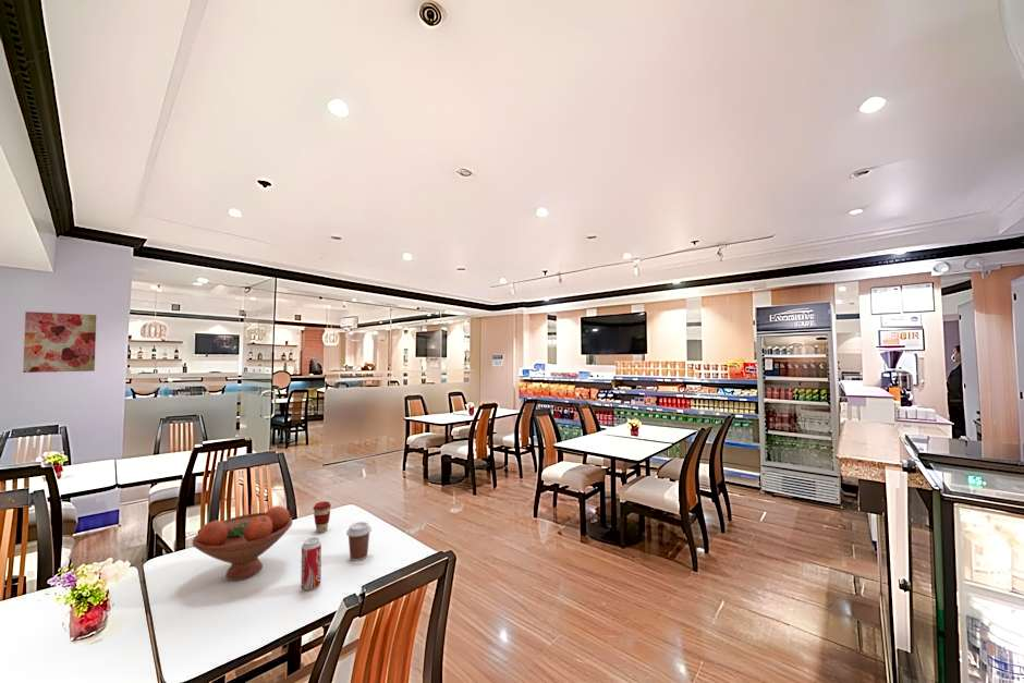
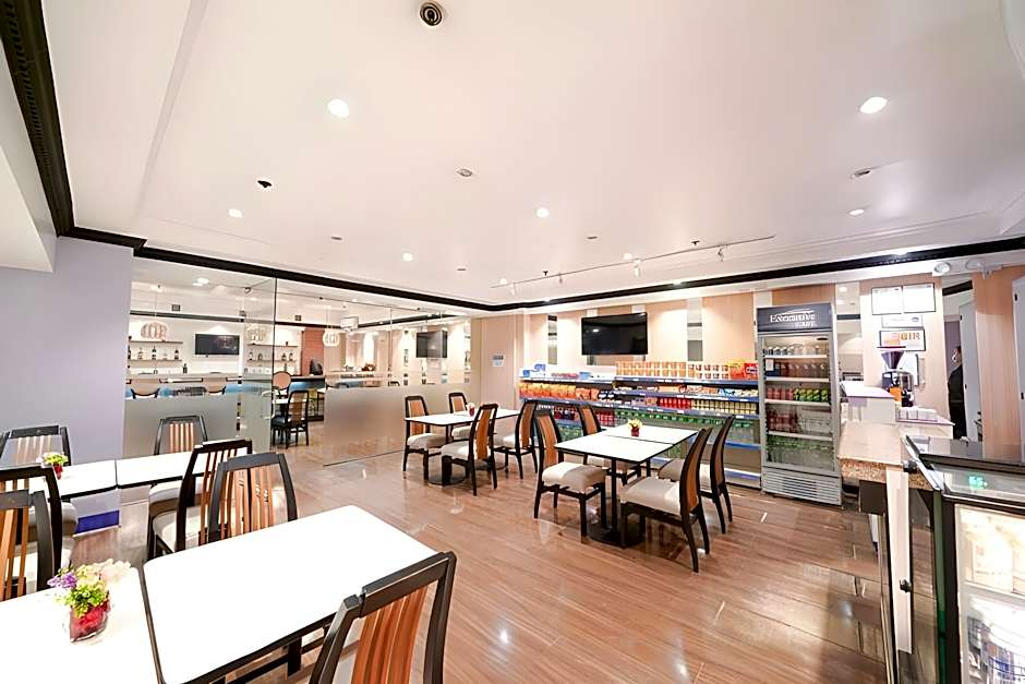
- fruit bowl (245, 541)
- beverage can (310, 563)
- wall art (61, 342)
- coffee cup (321, 516)
- coffee cup (358, 540)
